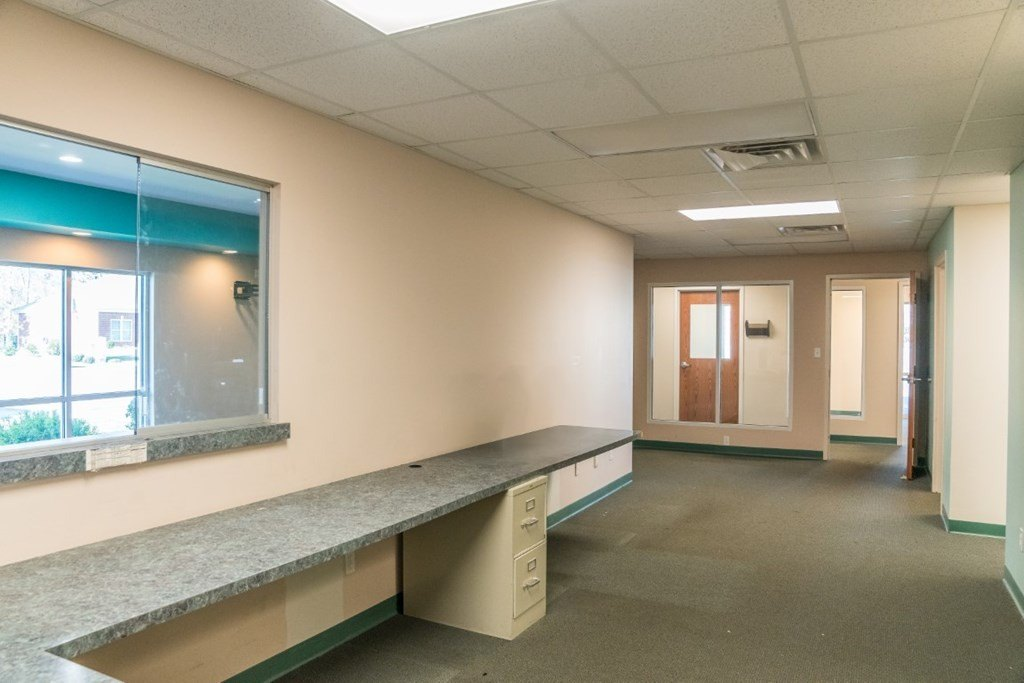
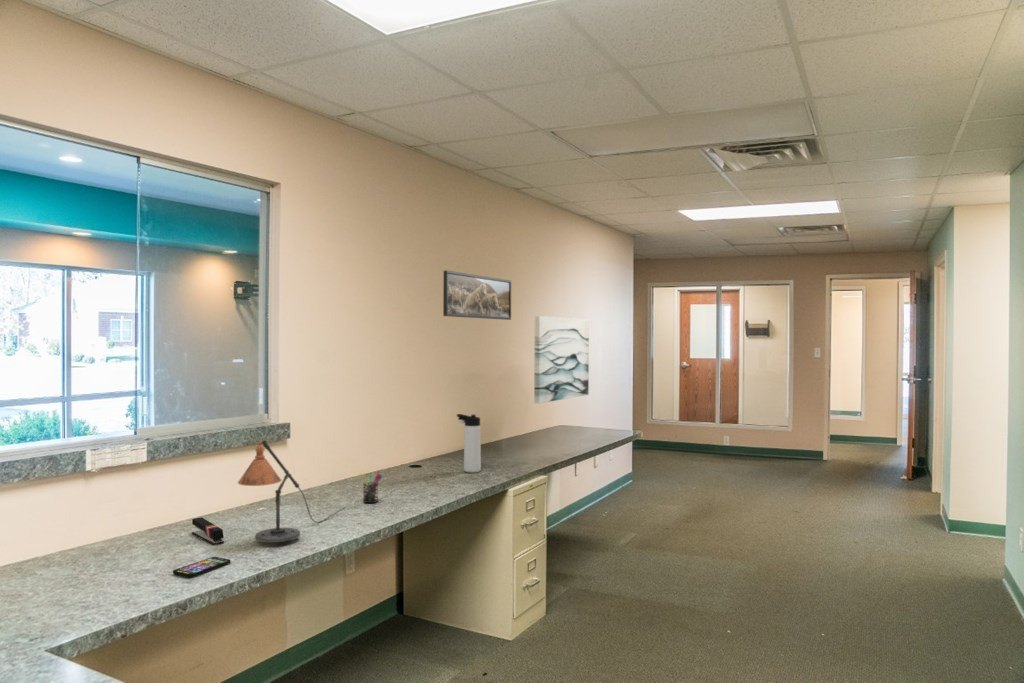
+ thermos bottle (468, 442)
+ smartphone (202, 566)
+ pen holder (371, 485)
+ wall art (563, 358)
+ desk lamp (298, 484)
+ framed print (479, 297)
+ stapler (207, 530)
